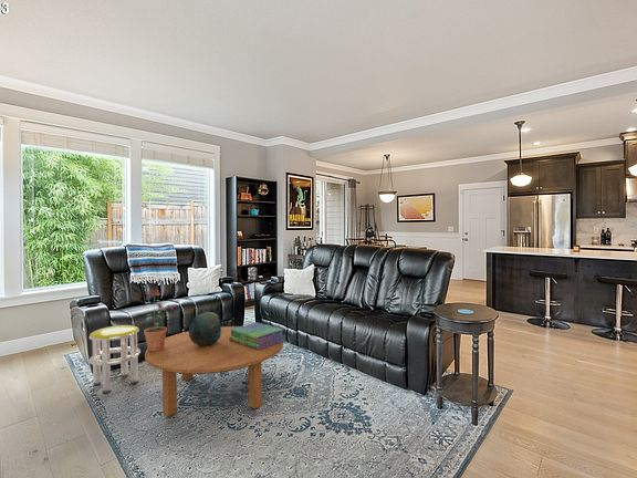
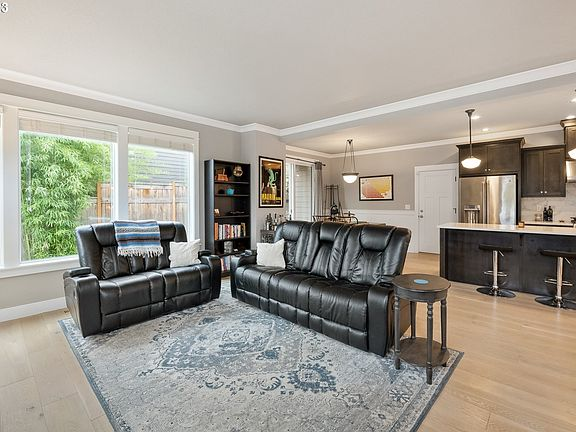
- stool (115, 352)
- decorative bowl (203, 328)
- coffee table (218, 367)
- potted plant (158, 316)
- stack of books (257, 334)
